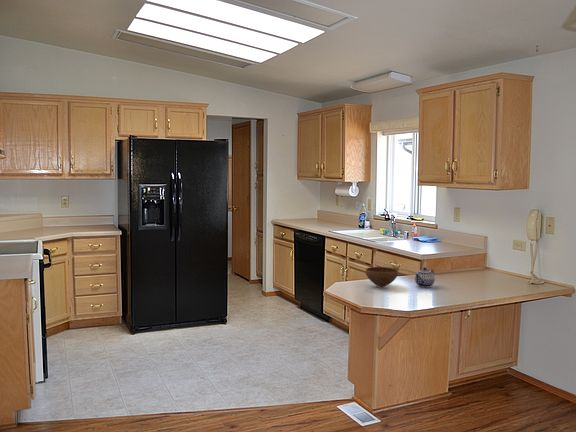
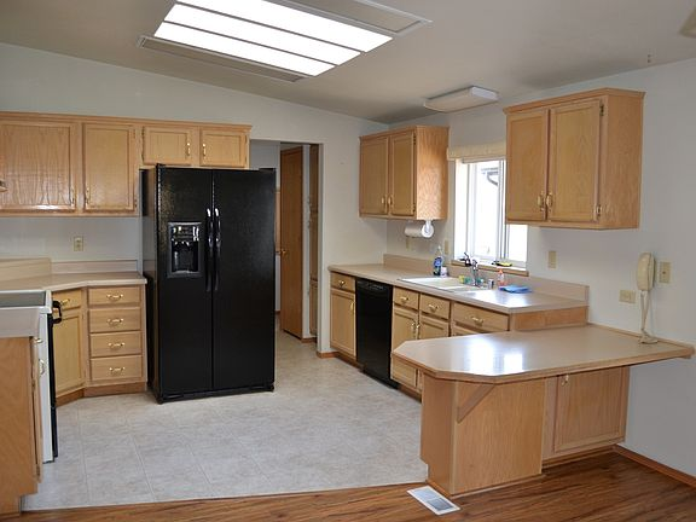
- bowl (381, 277)
- teapot (424, 276)
